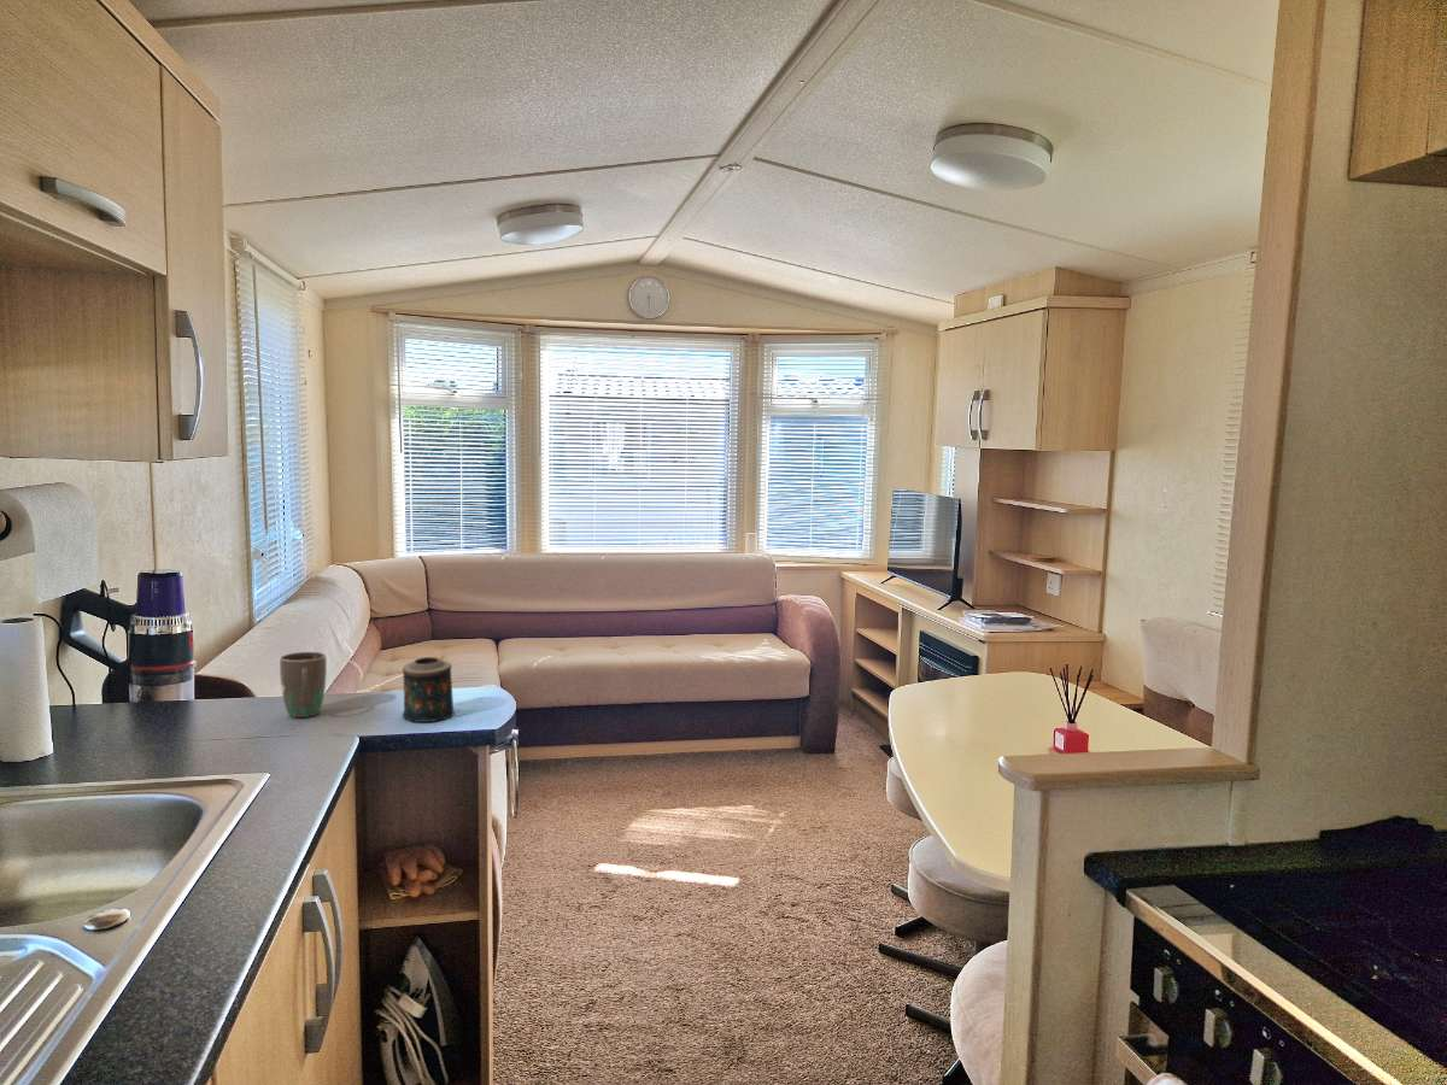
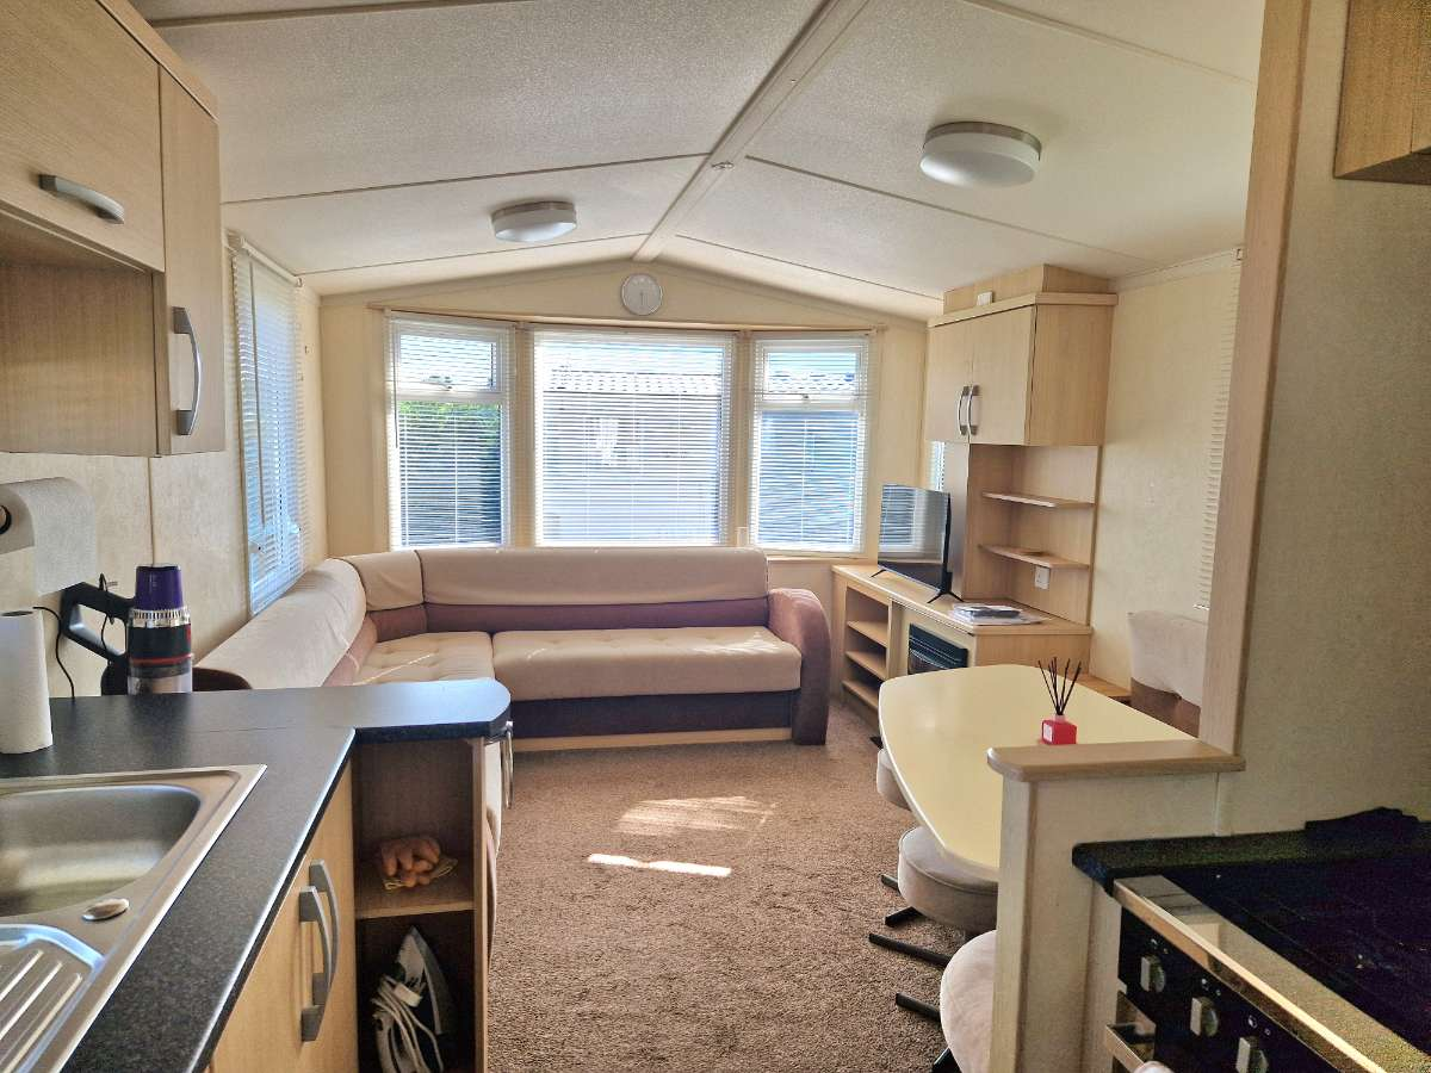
- candle (424, 686)
- mug (304, 687)
